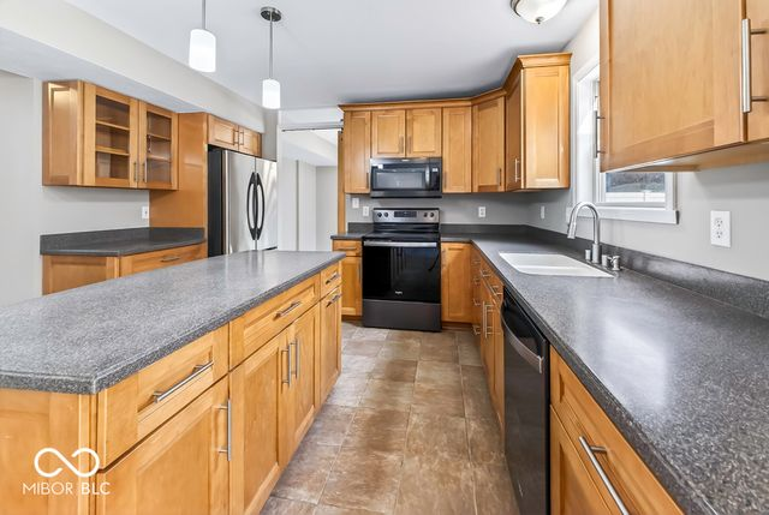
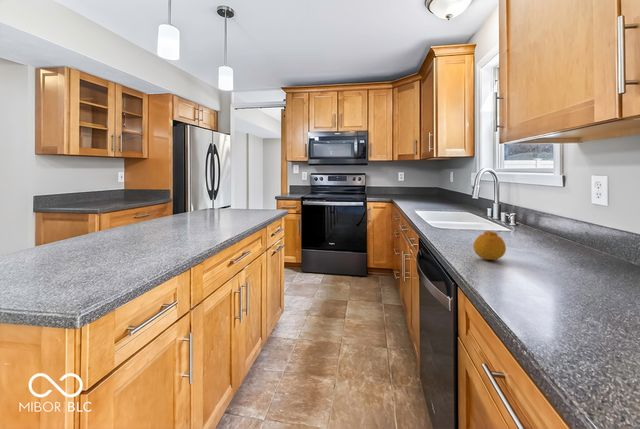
+ fruit (489, 245)
